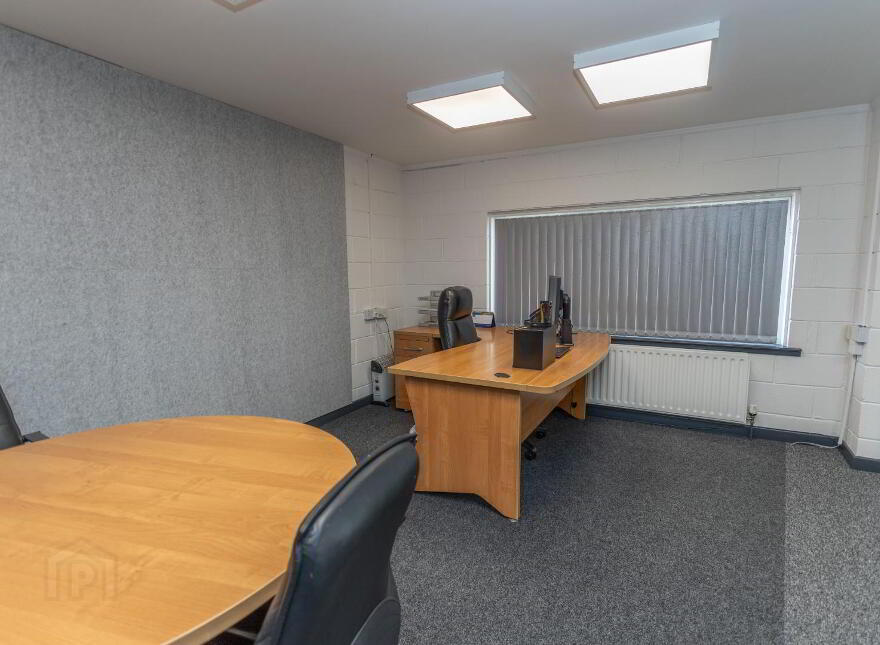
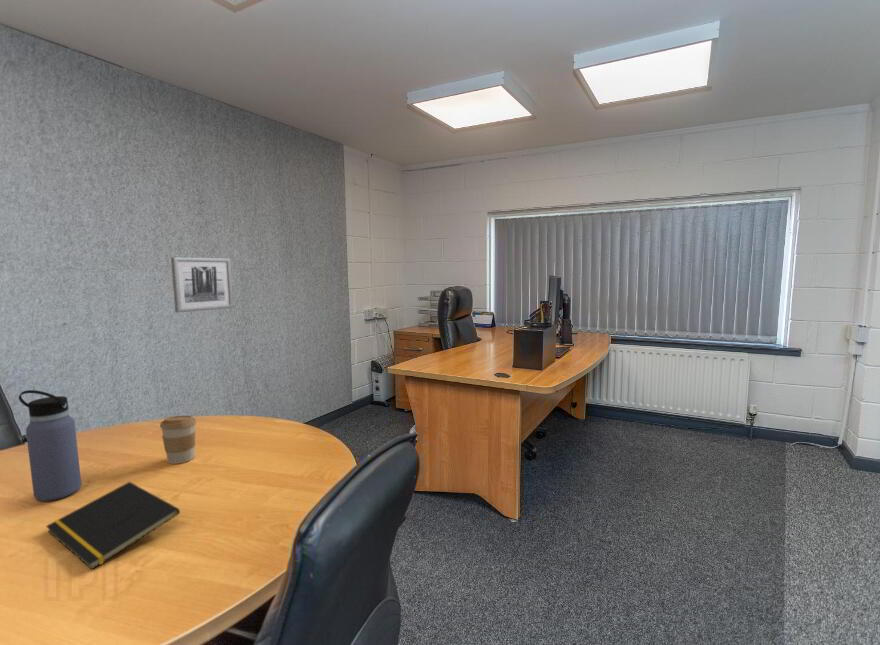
+ coffee cup (179, 437)
+ wall art (204, 284)
+ notepad (113, 519)
+ water bottle (51, 440)
